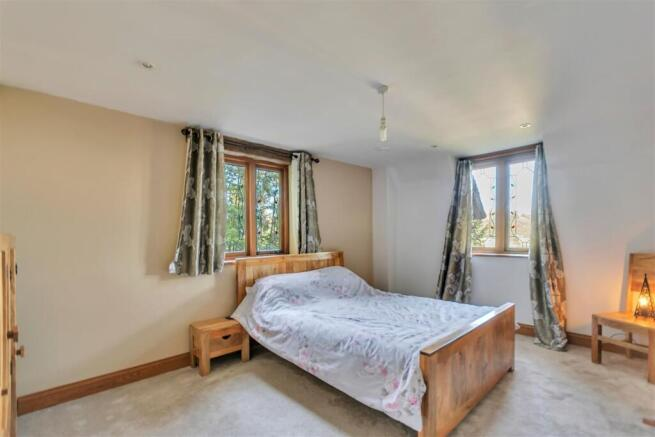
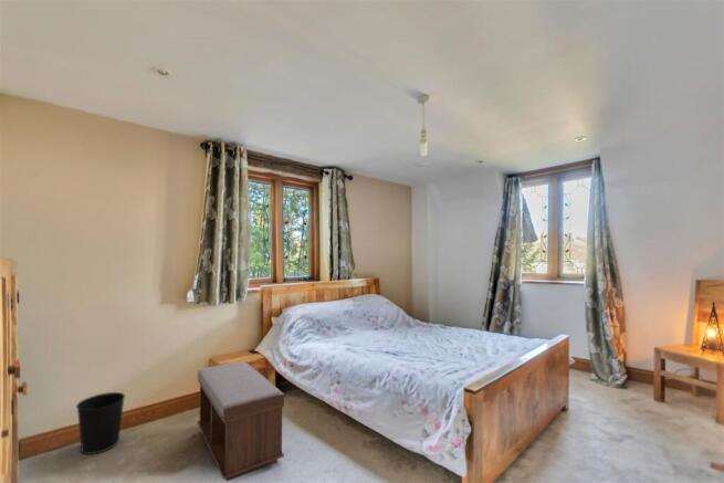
+ bench (235, 411)
+ wastebasket (101, 422)
